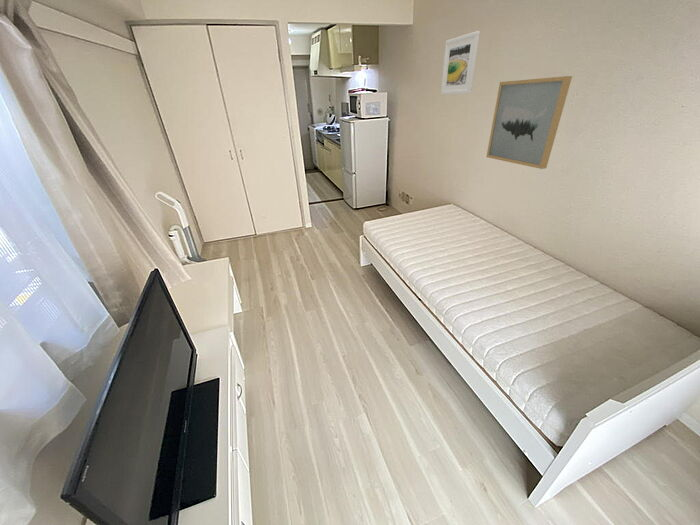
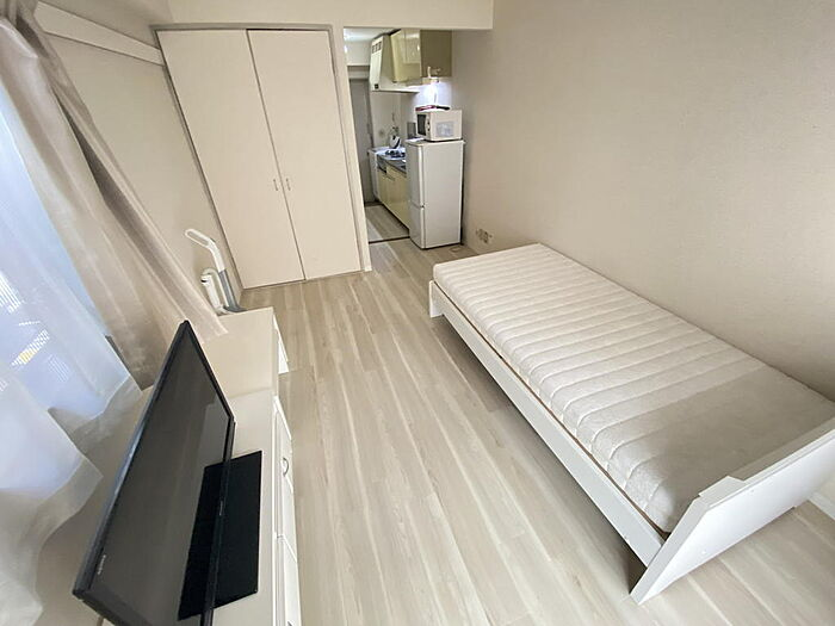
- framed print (458, 66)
- wall art (522, 123)
